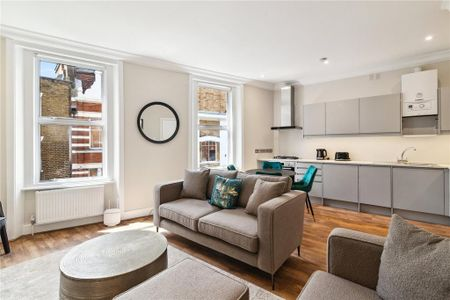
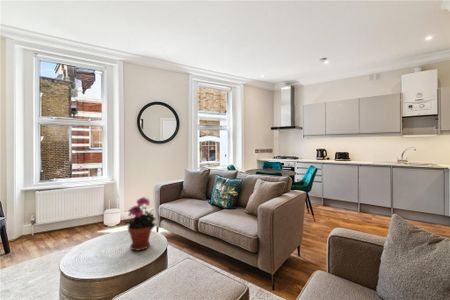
+ potted plant (140, 222)
